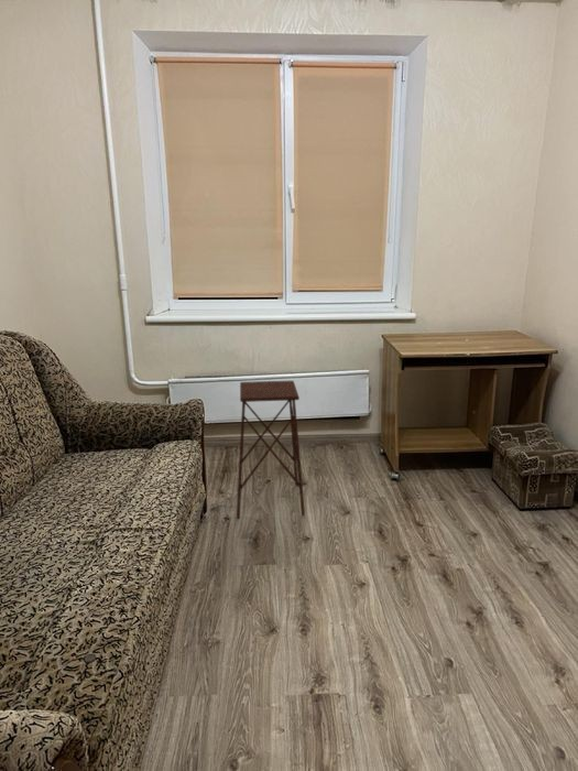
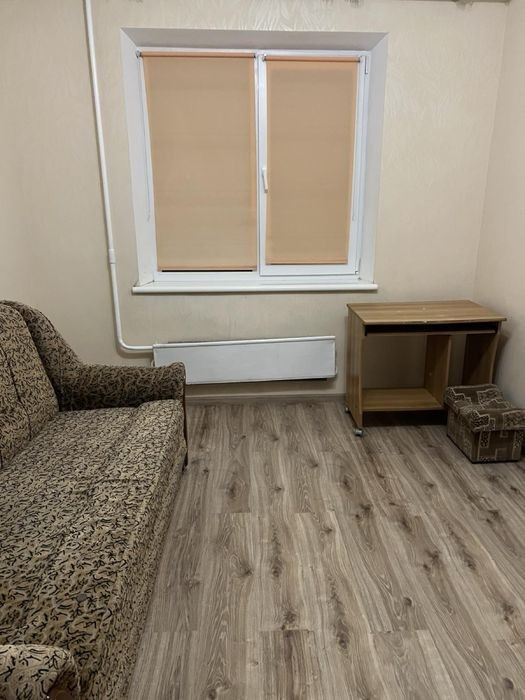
- side table (268, 446)
